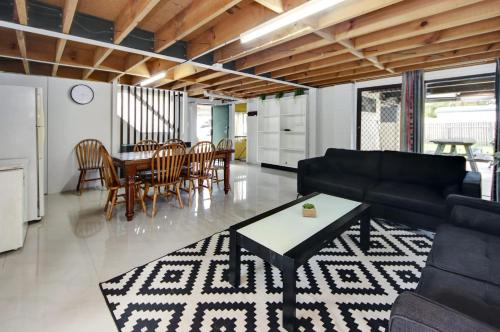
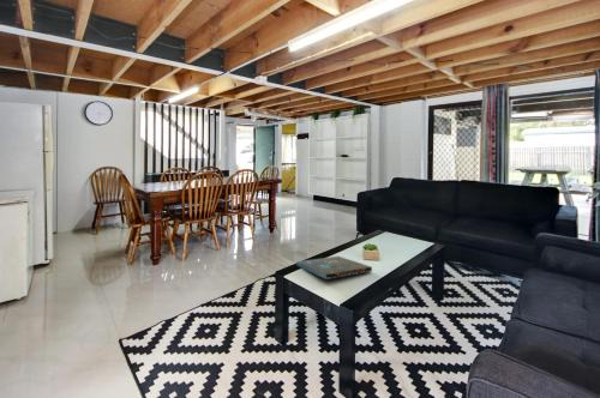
+ board game (332, 264)
